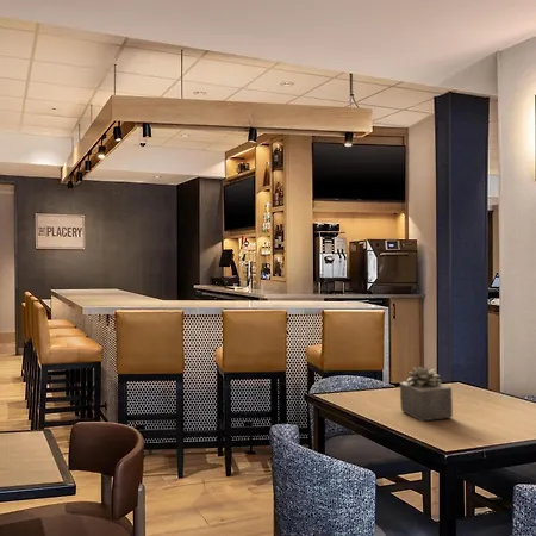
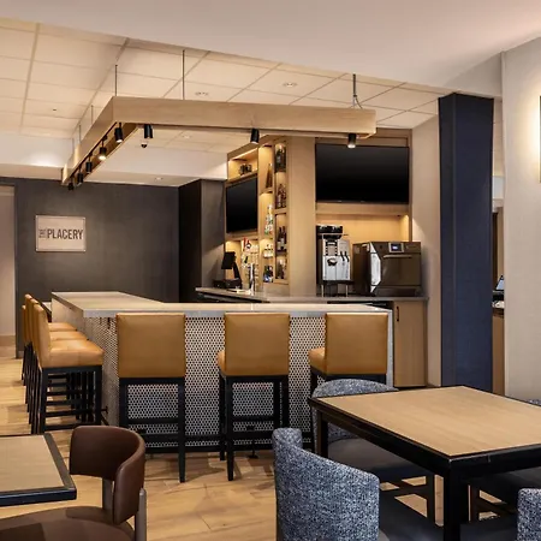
- succulent plant (425, 391)
